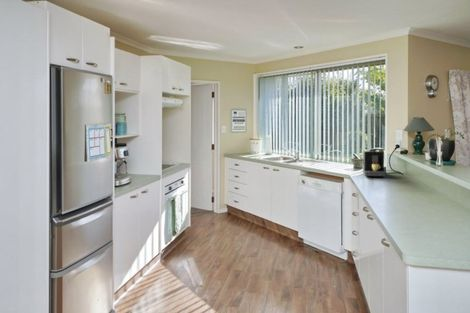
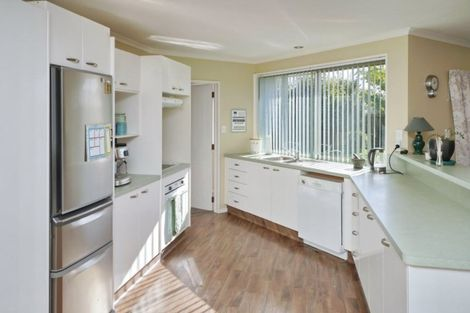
- coffee maker (373, 163)
